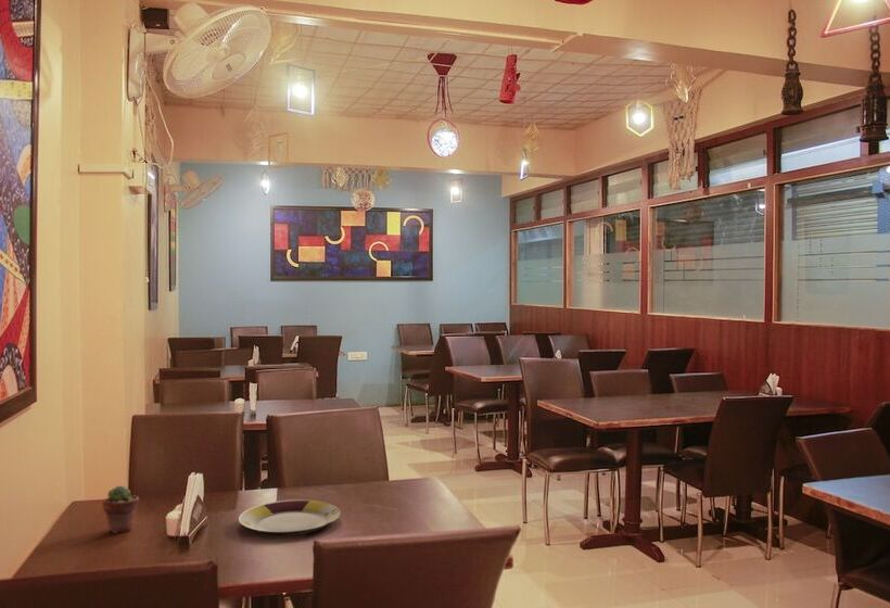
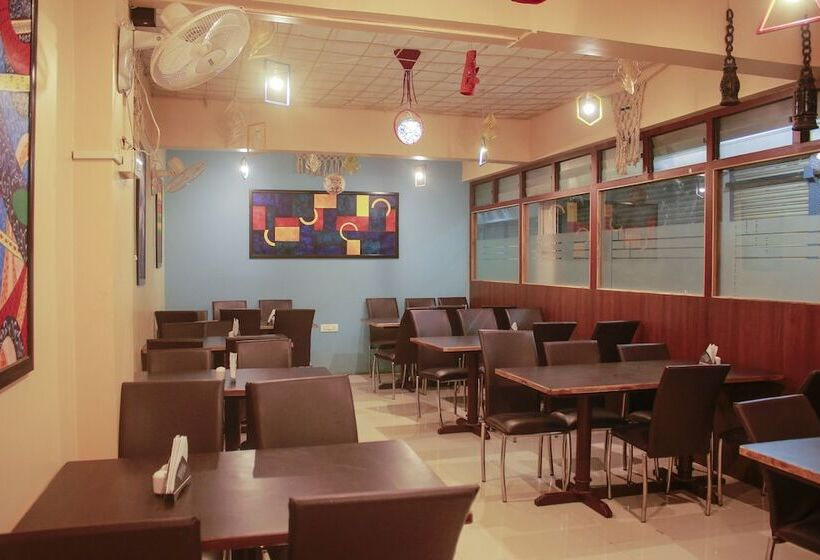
- plate (290, 518)
- potted succulent (120, 507)
